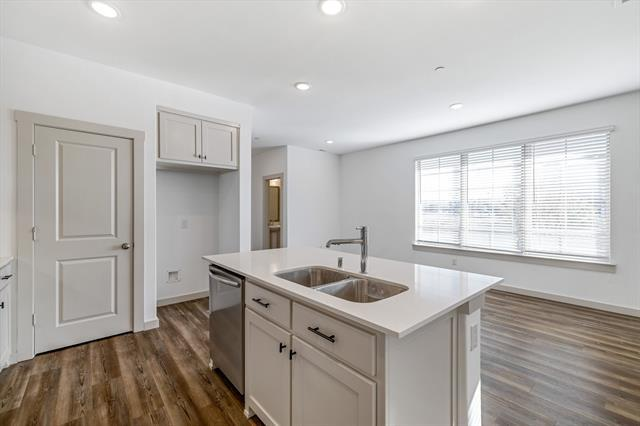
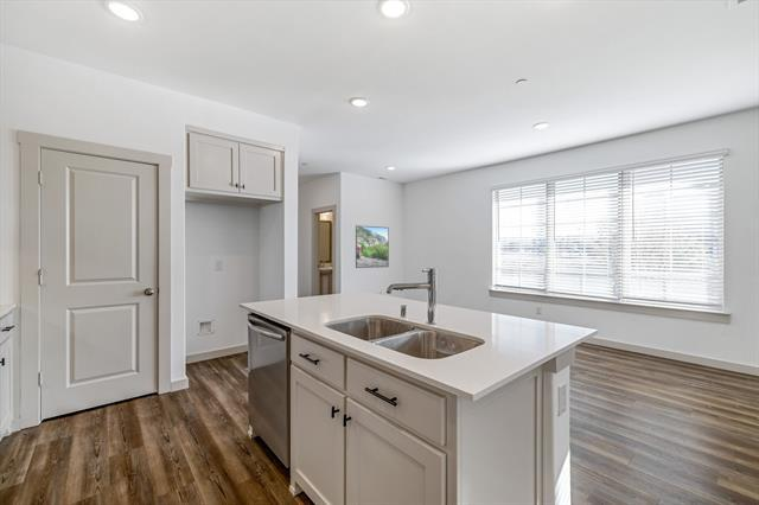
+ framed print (372, 247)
